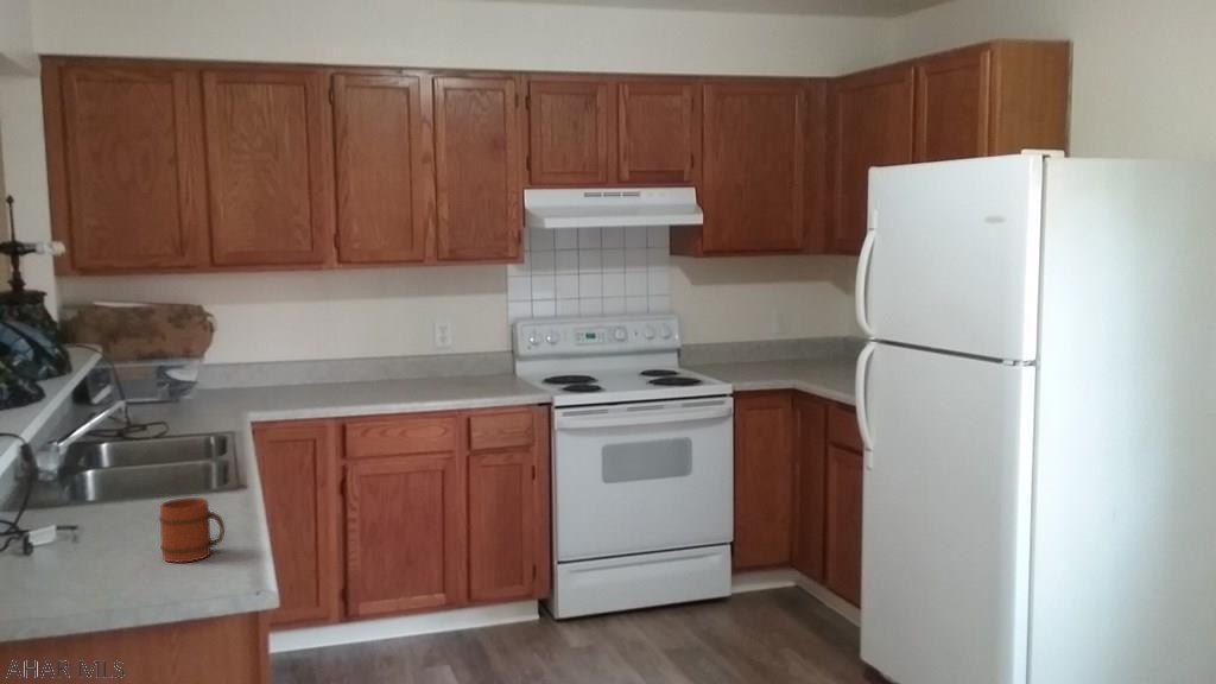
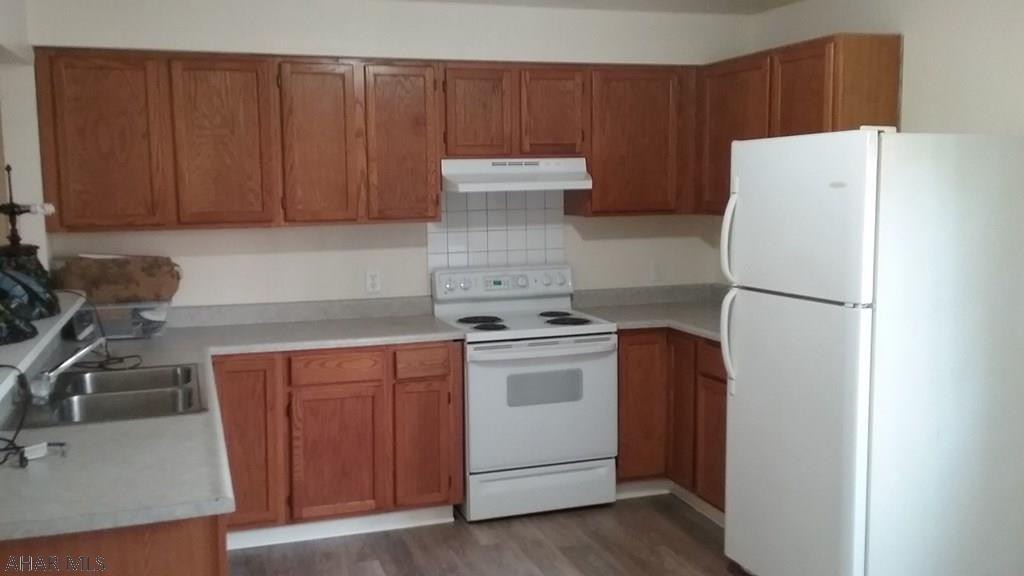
- mug (192, 528)
